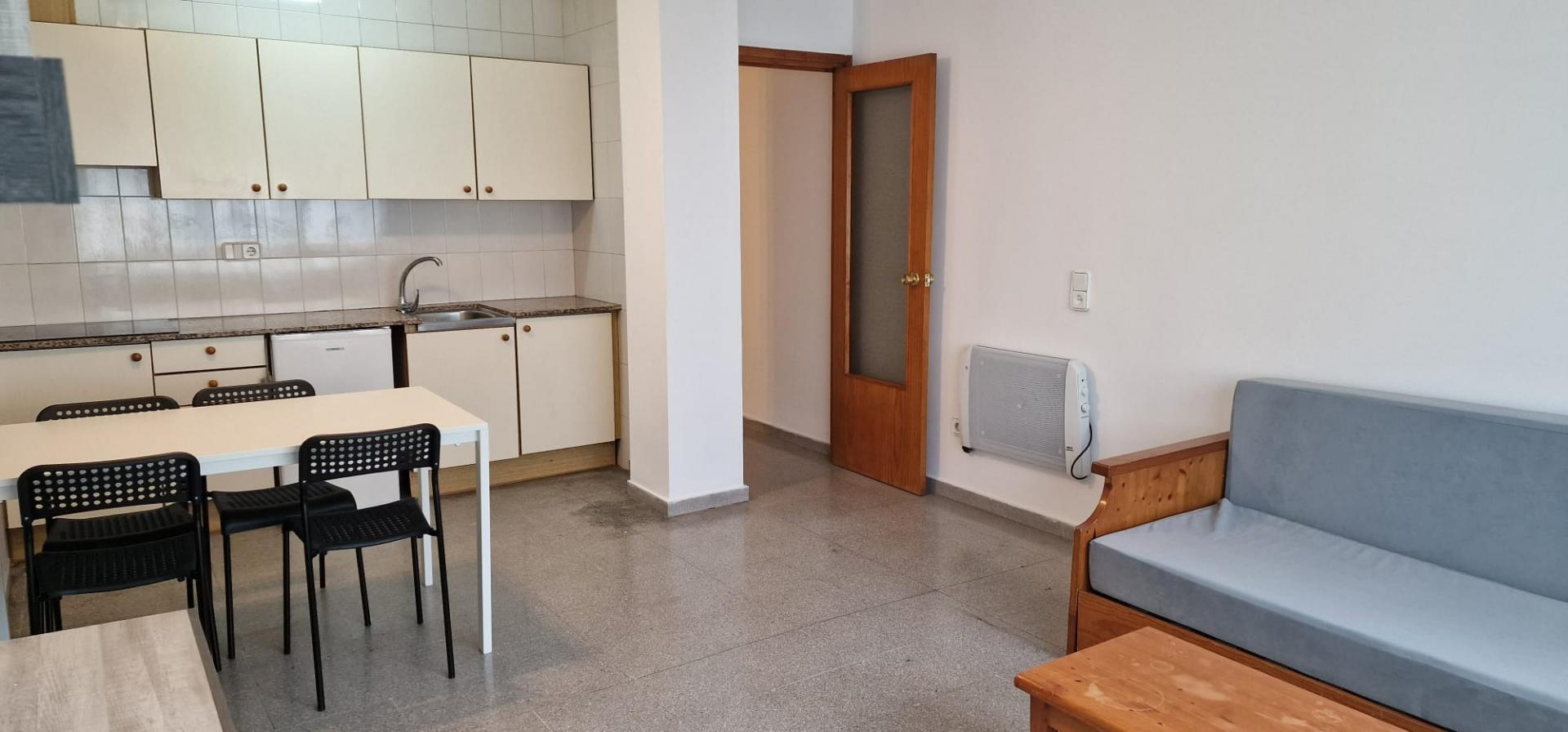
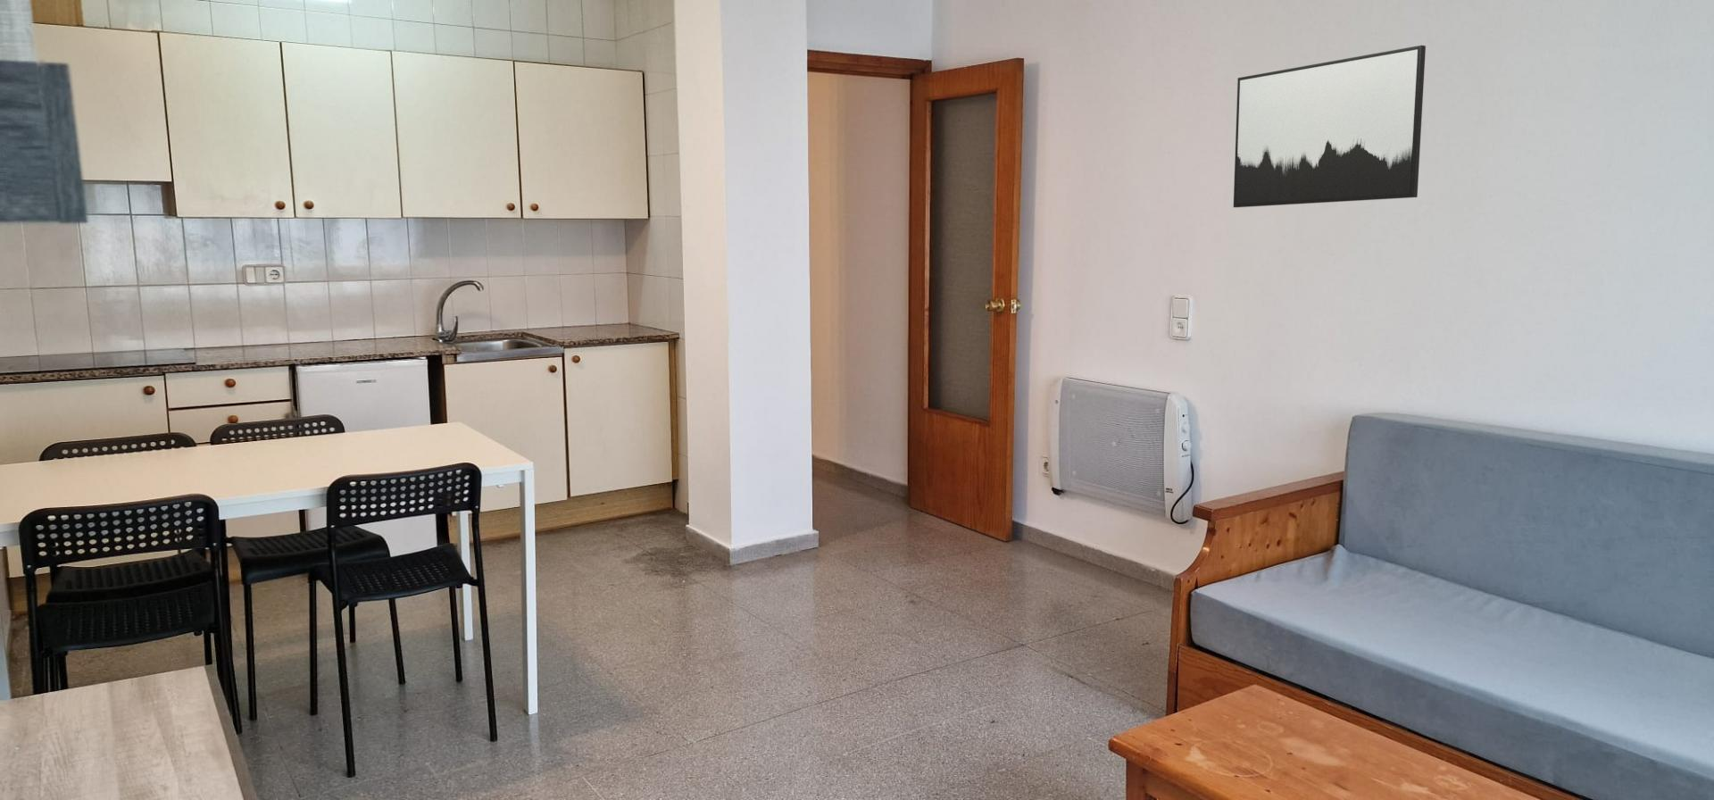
+ wall art (1322, 133)
